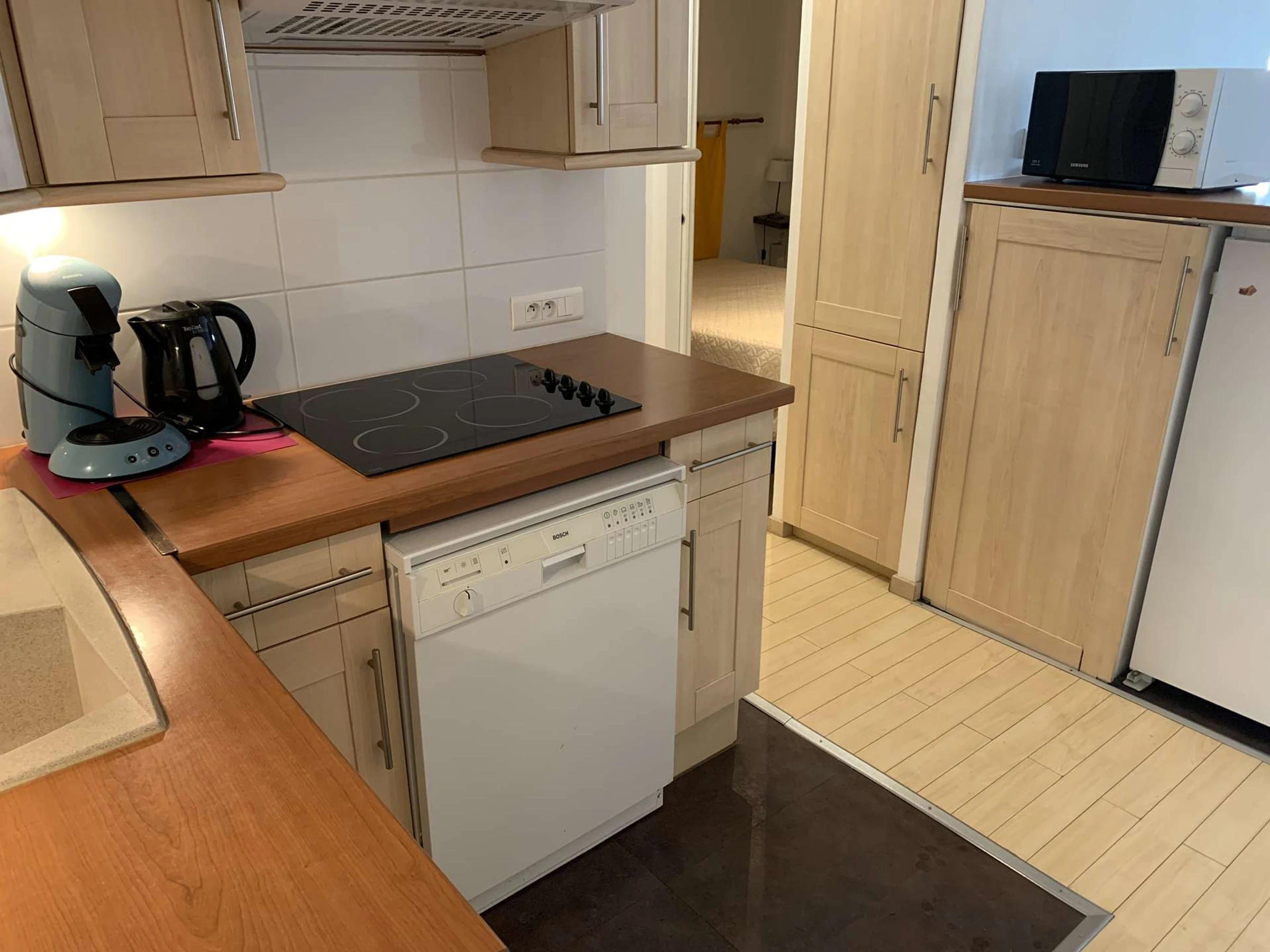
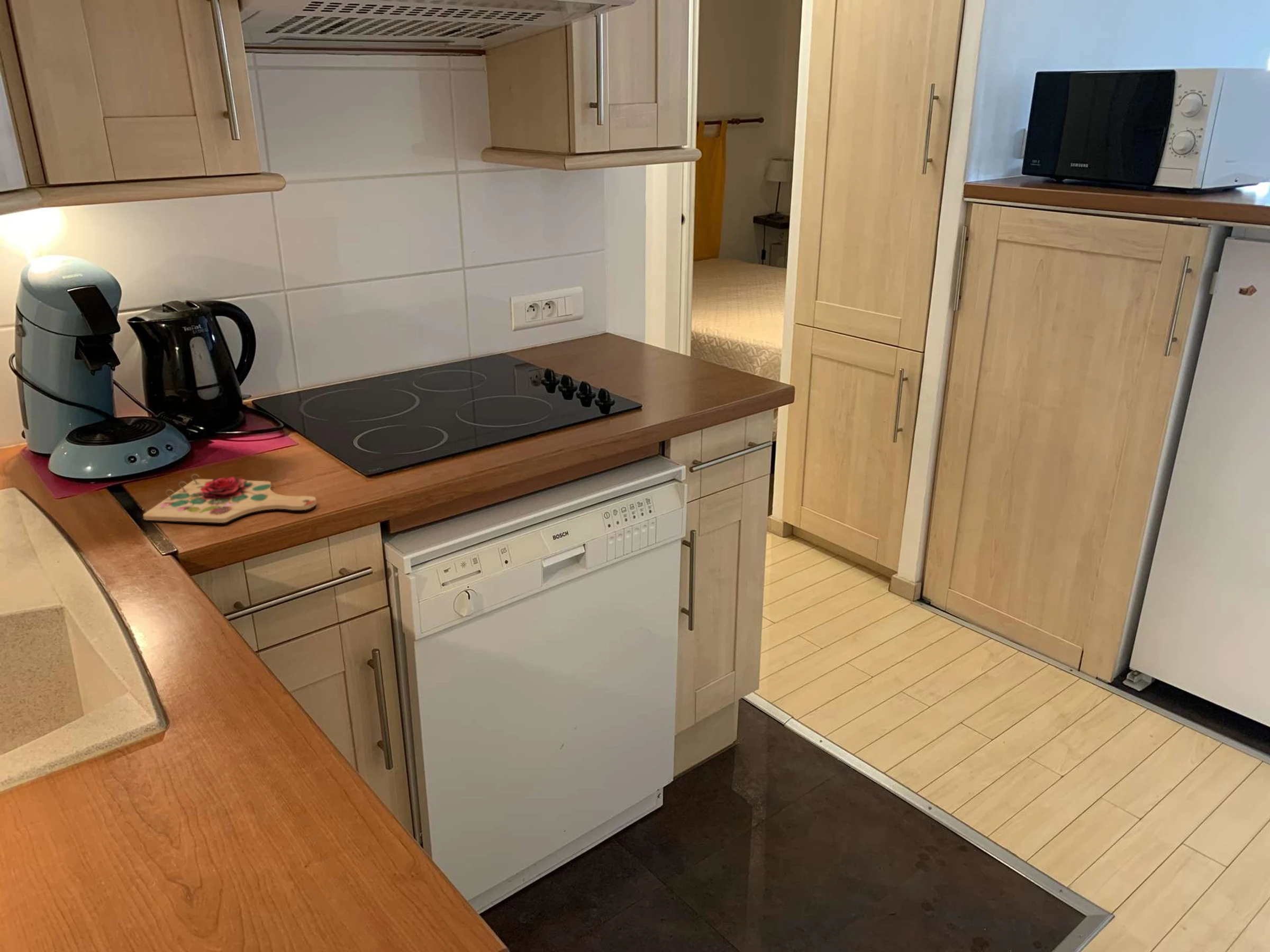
+ cutting board (241, 495)
